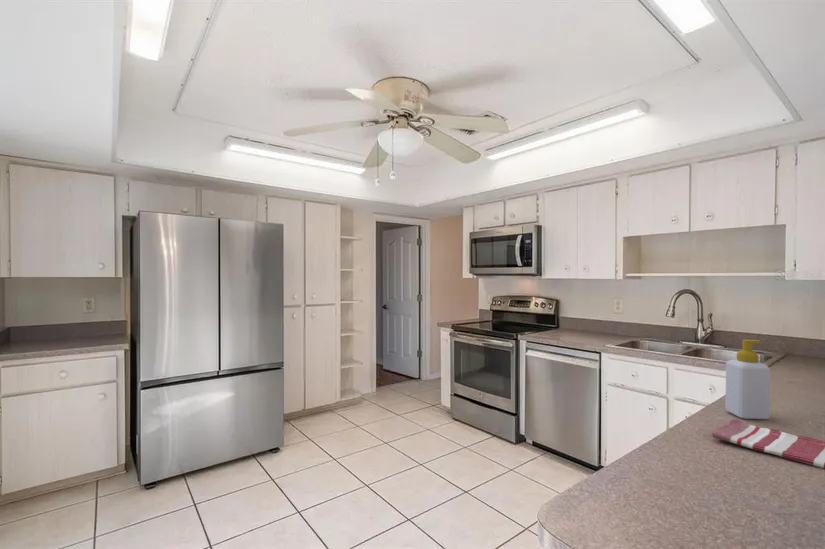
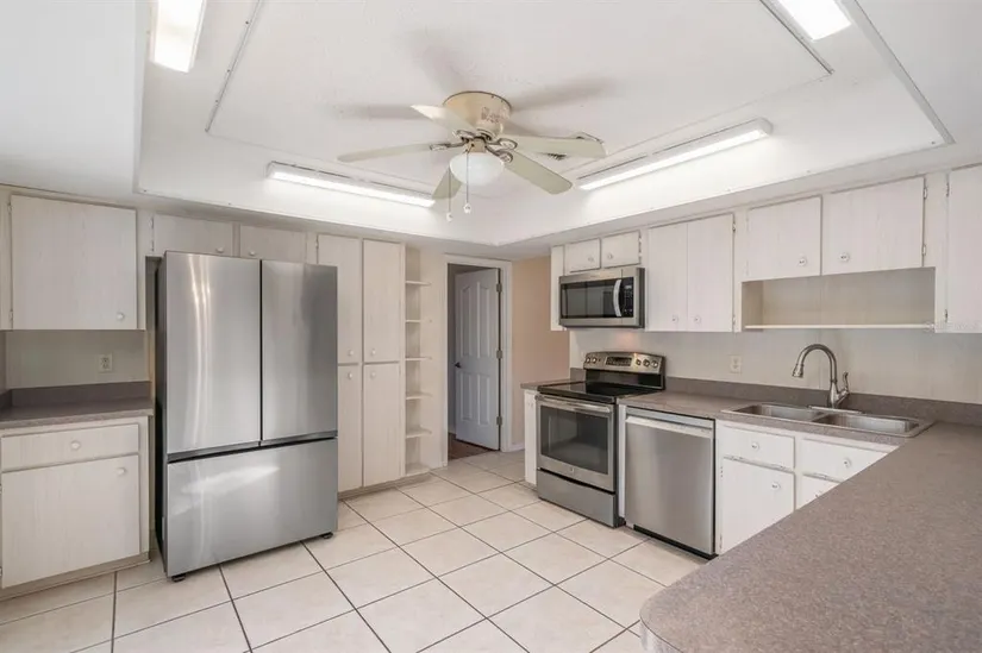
- dish towel (773, 441)
- soap bottle (747, 377)
